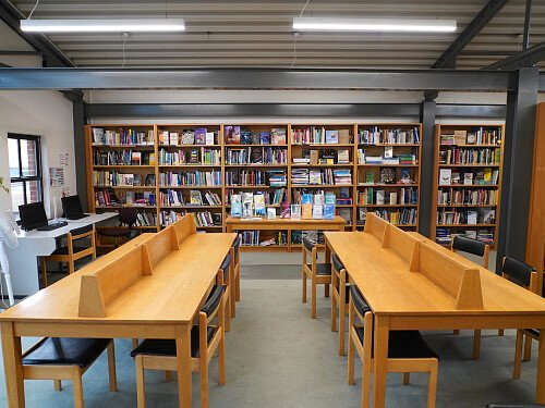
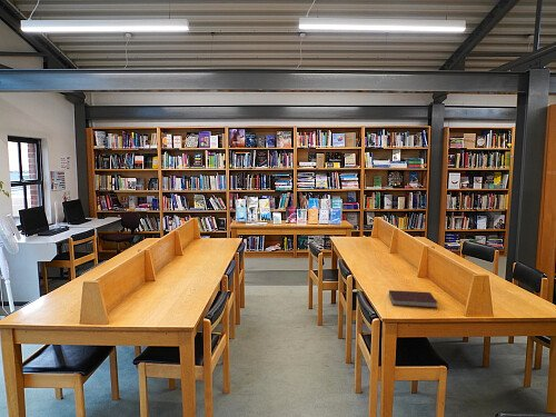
+ notebook (411, 298)
